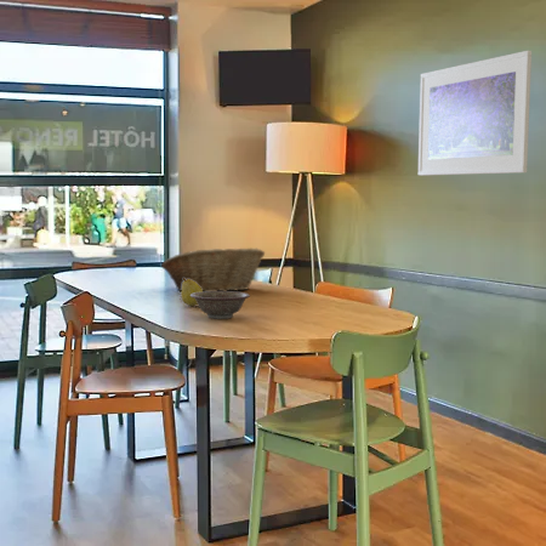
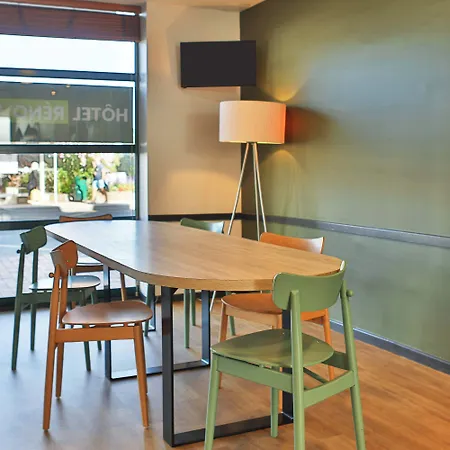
- fruit basket (214, 267)
- decorative bowl (220, 306)
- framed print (468, 119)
- fruit (192, 291)
